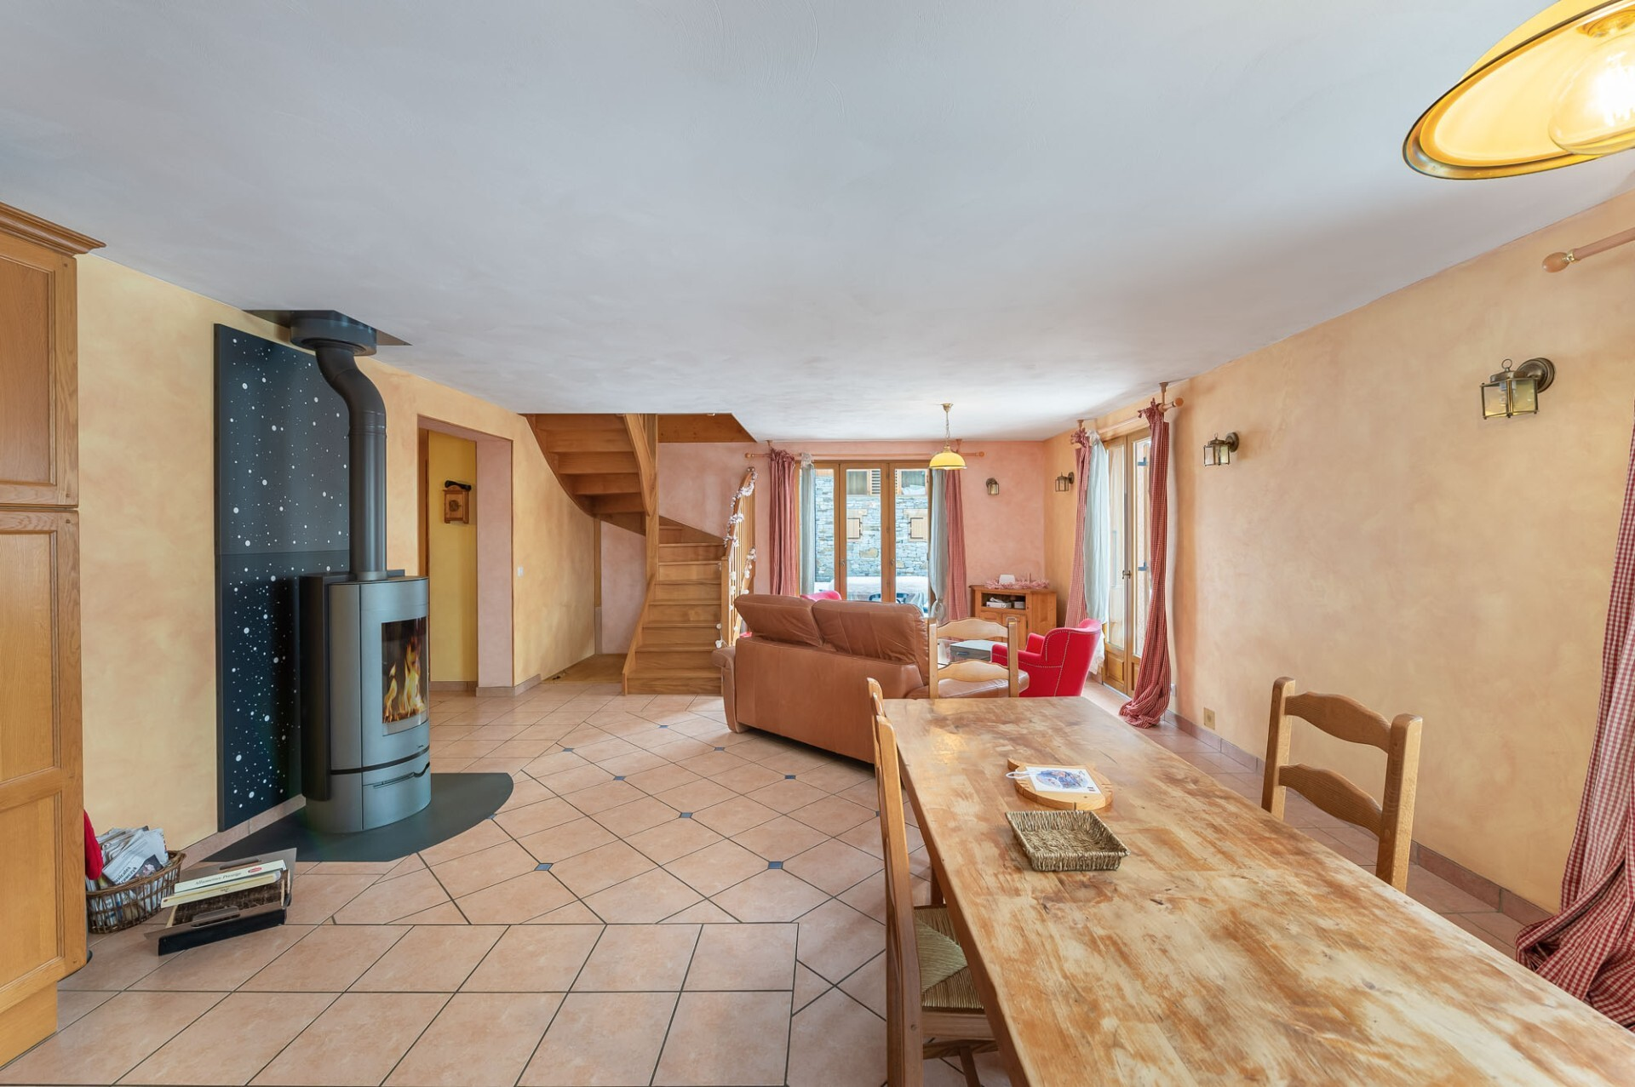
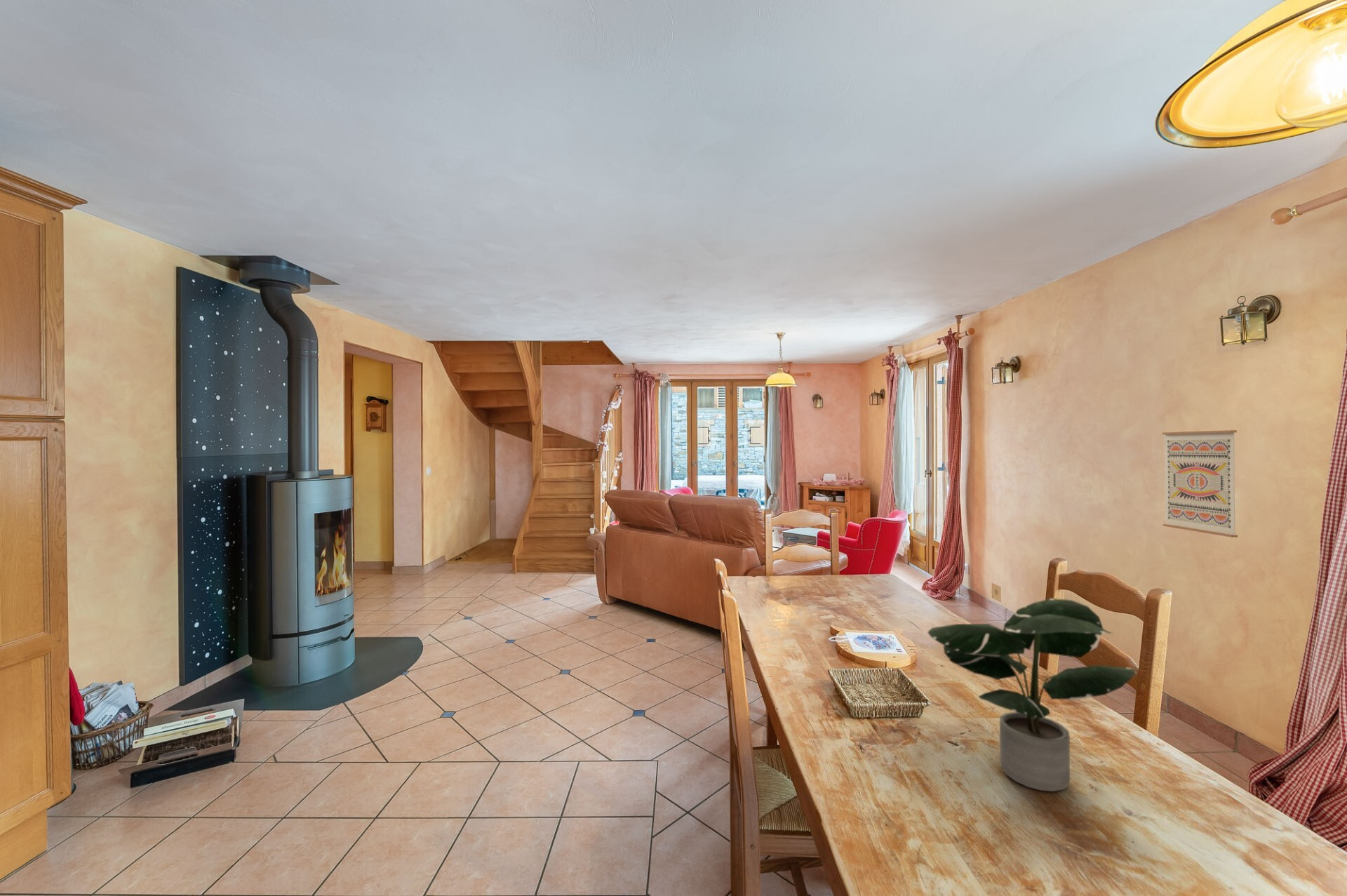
+ wall art (1197, 481)
+ potted plant (1023, 688)
